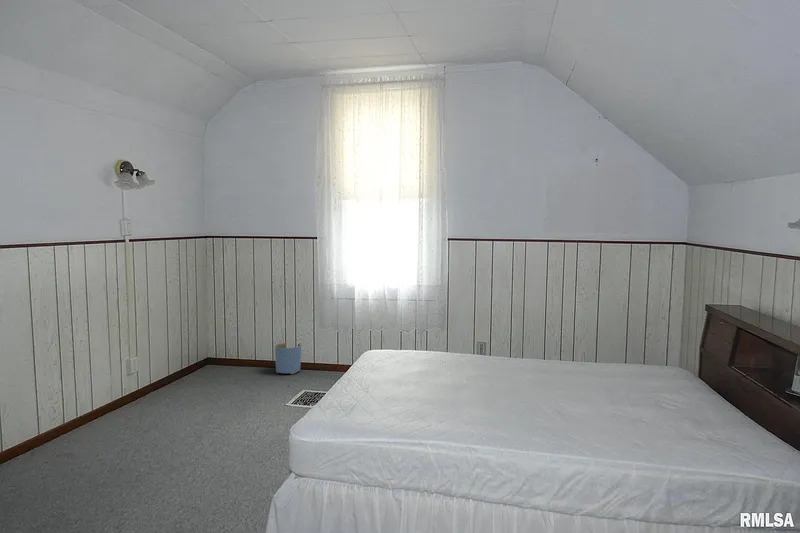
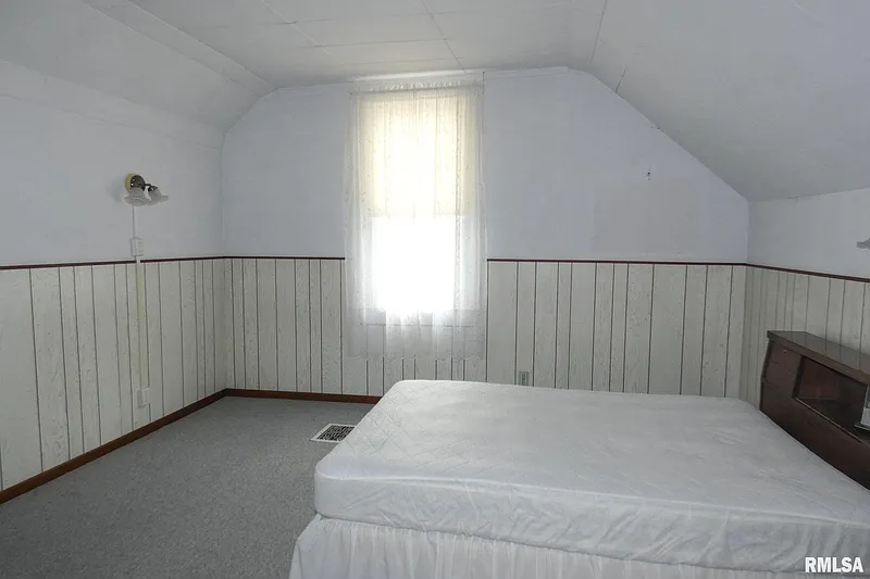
- planter (288, 358)
